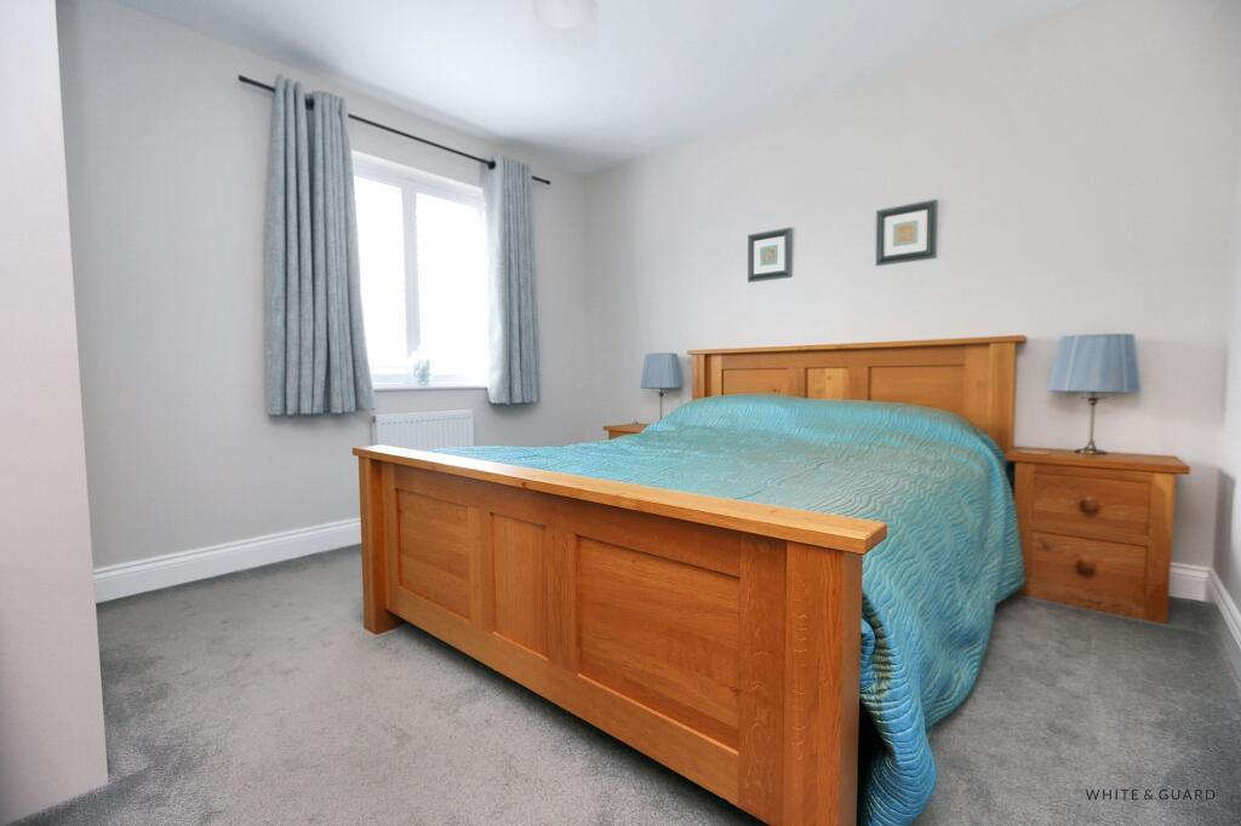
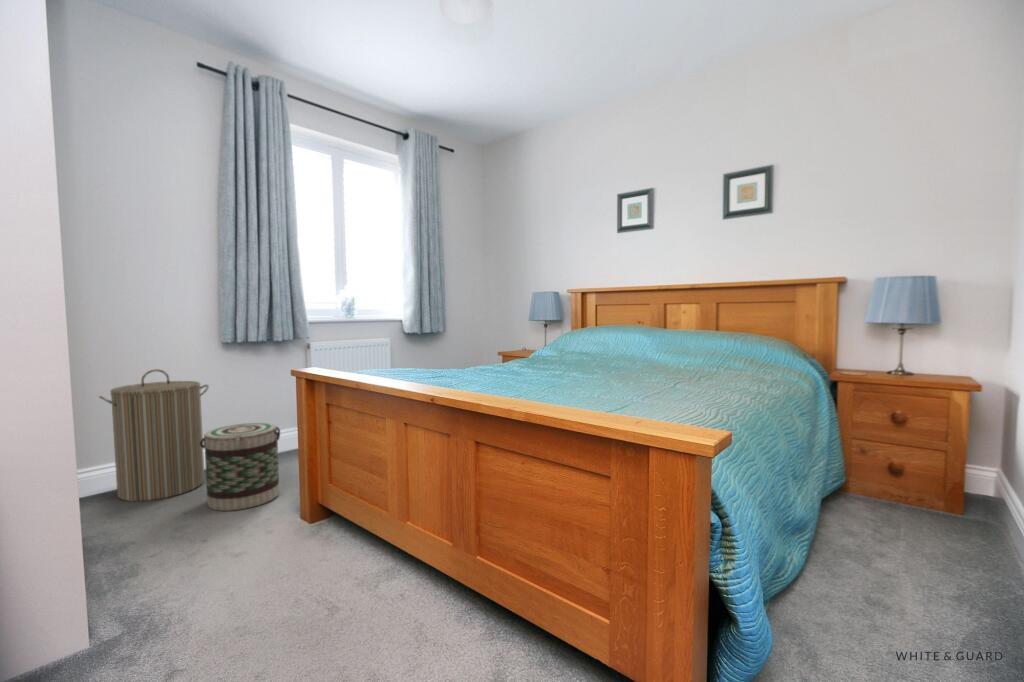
+ laundry hamper (159, 429)
+ basket (242, 462)
